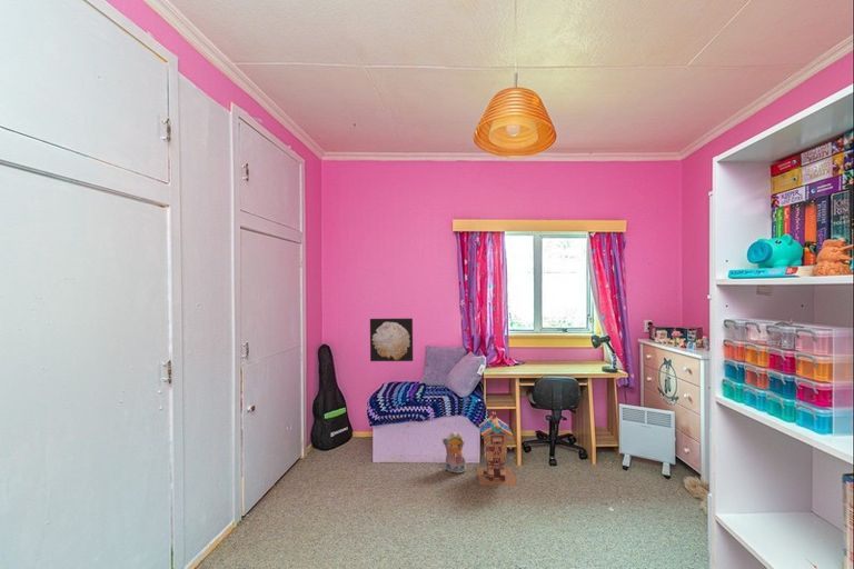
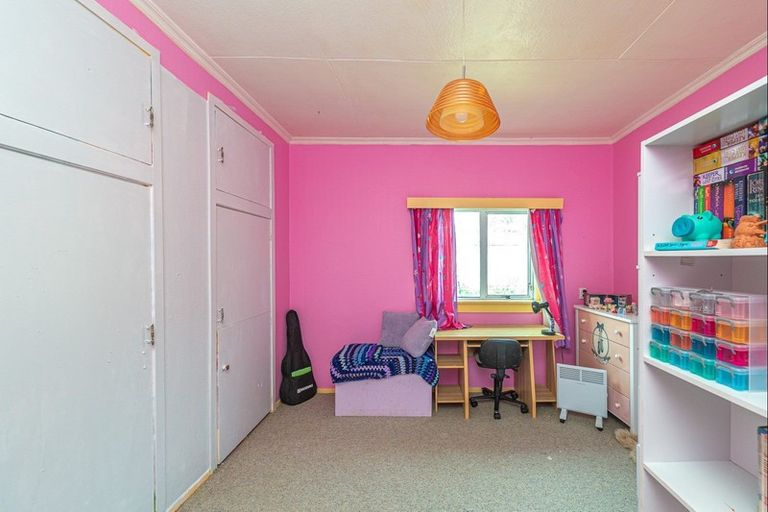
- wall art (391, 339)
- toy house (495, 446)
- plush toy (455, 451)
